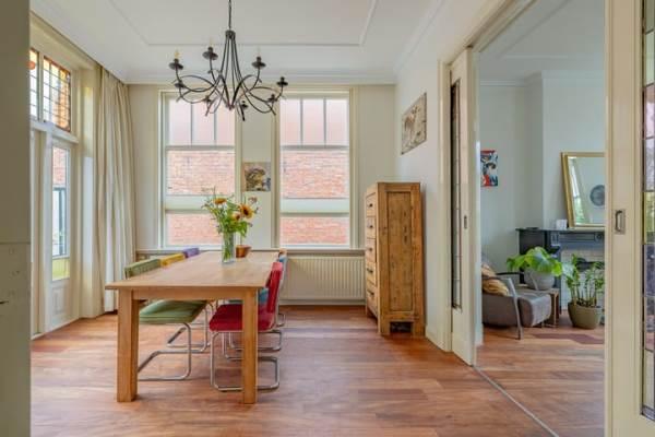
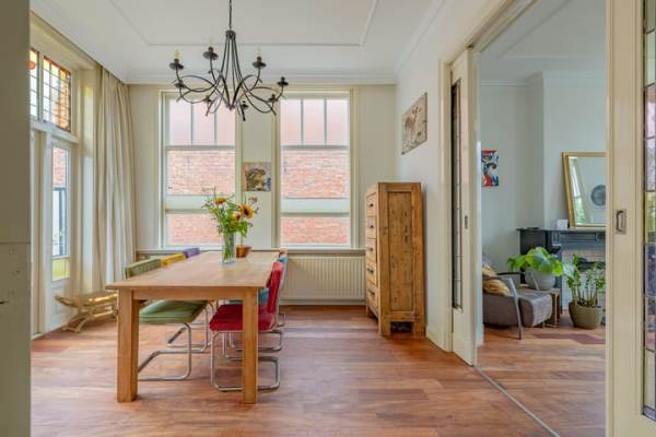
+ stool (96, 307)
